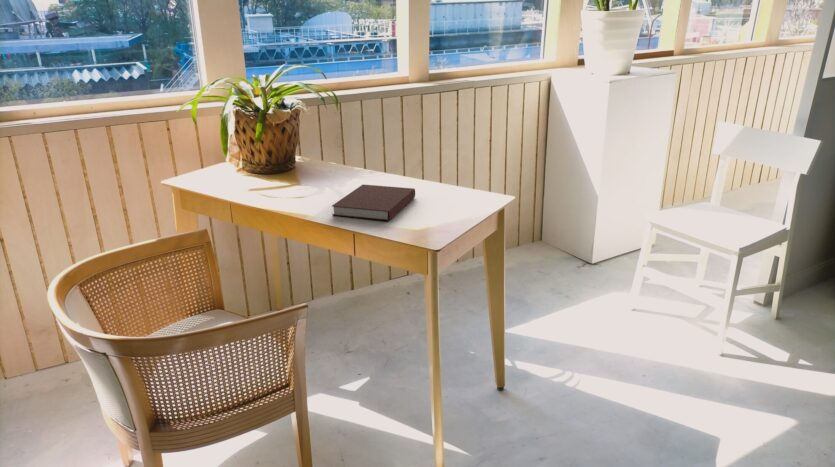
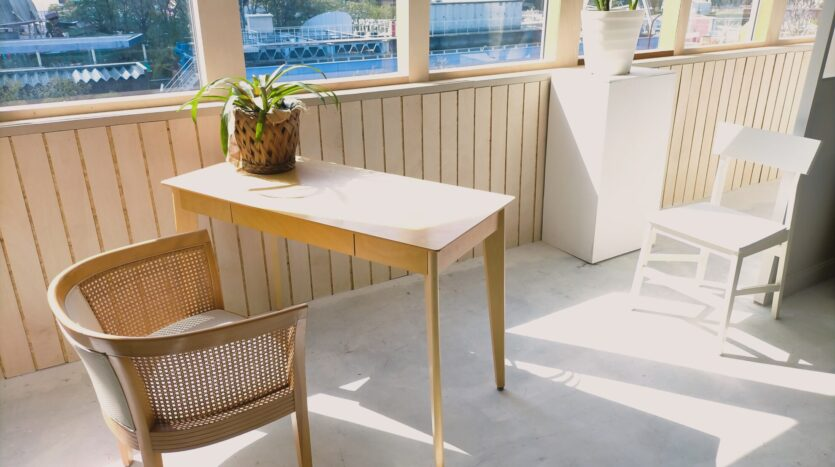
- notebook (375, 201)
